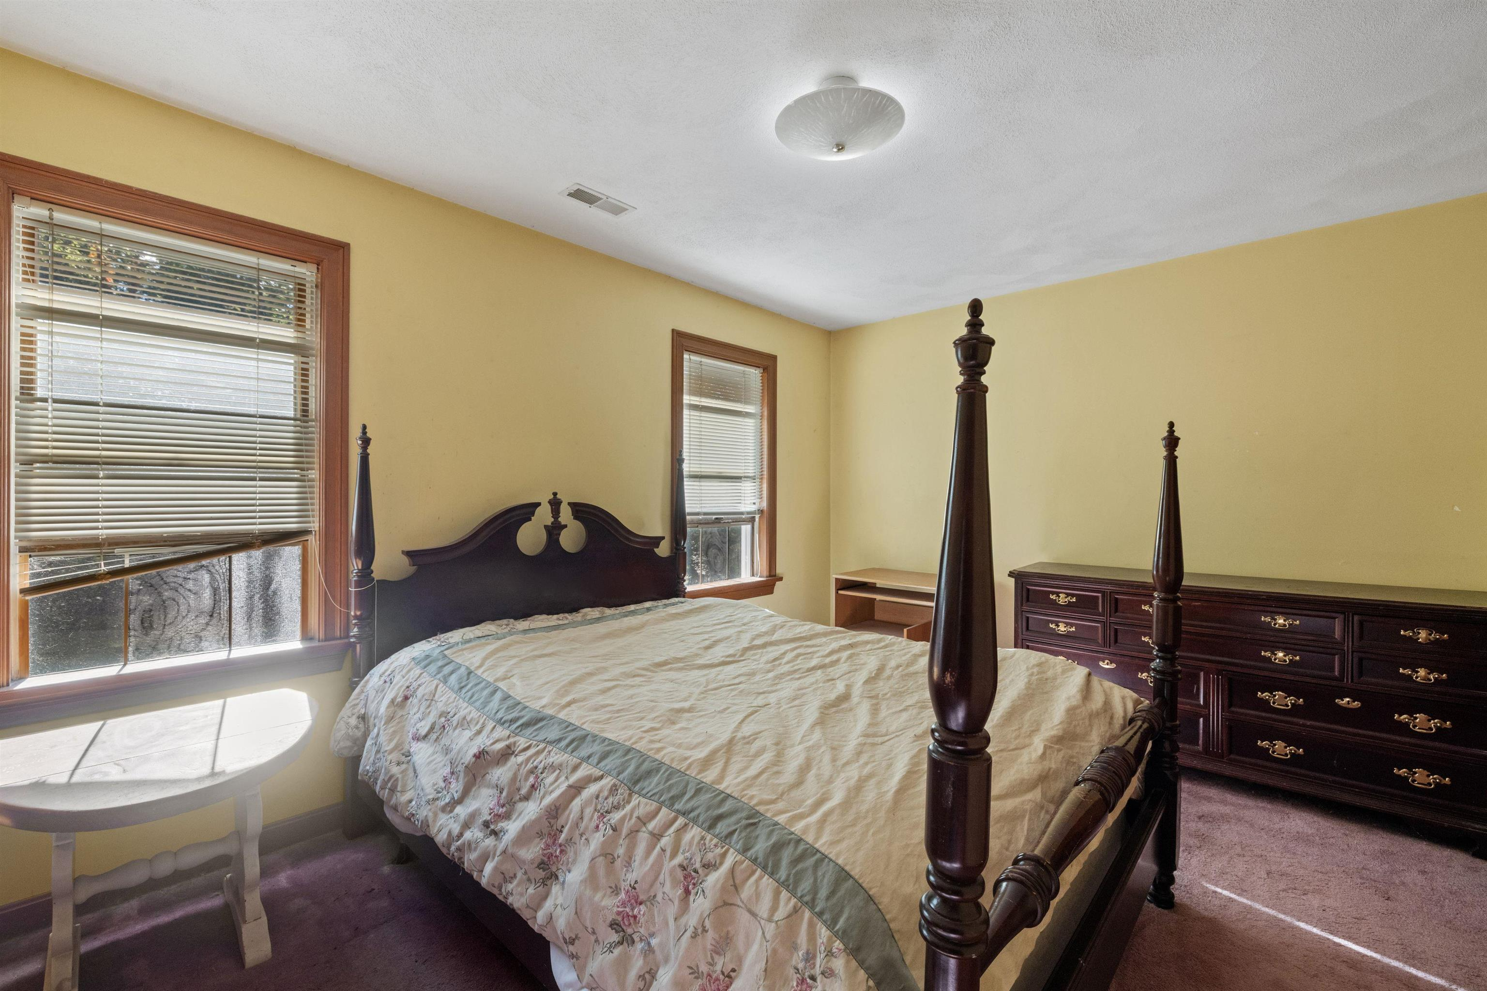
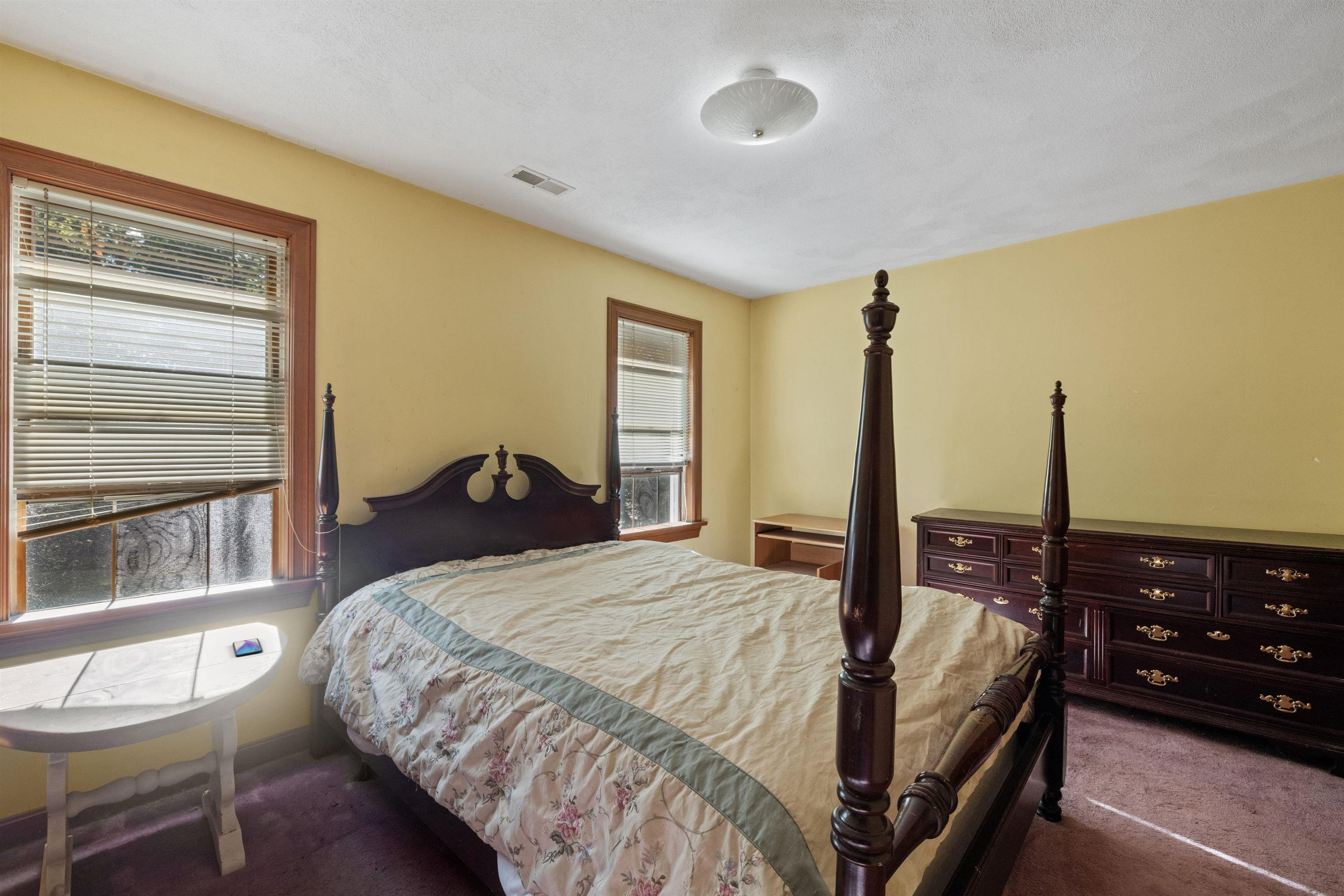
+ smartphone (247, 647)
